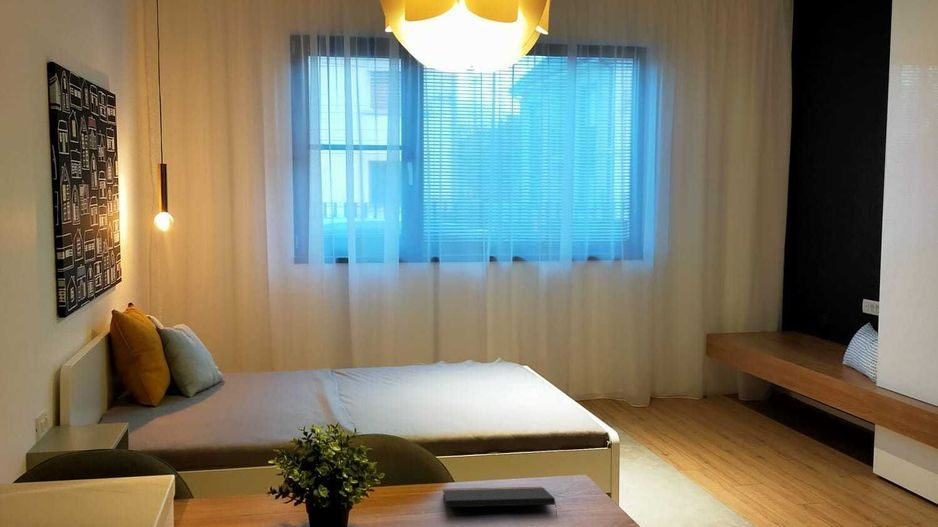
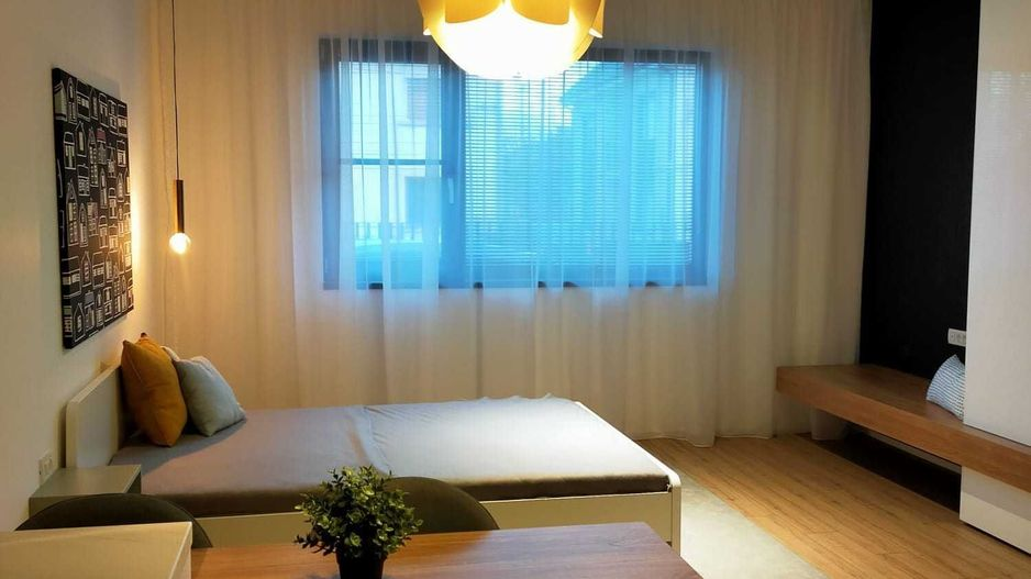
- notepad (496, 496)
